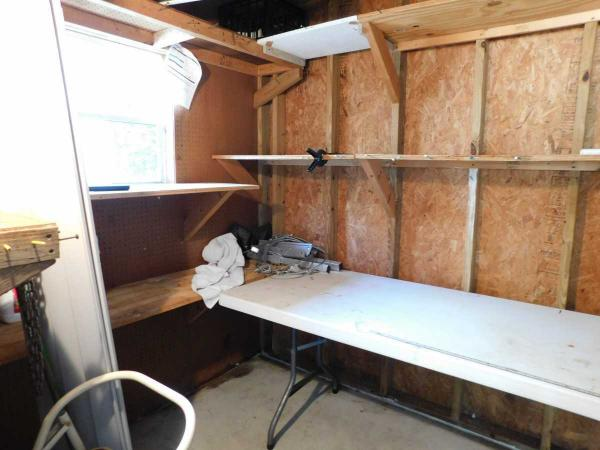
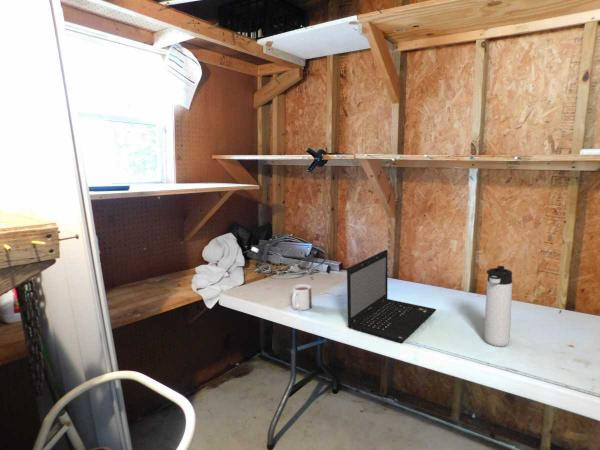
+ laptop (386, 292)
+ thermos bottle (496, 306)
+ mug (300, 298)
